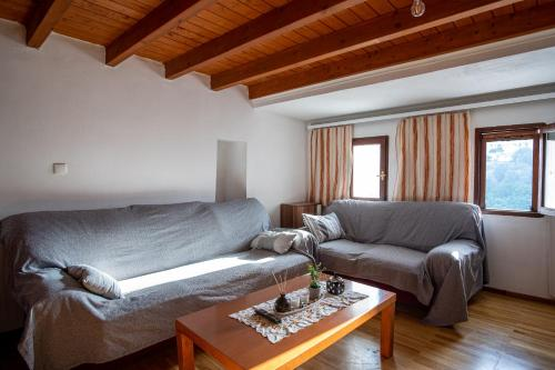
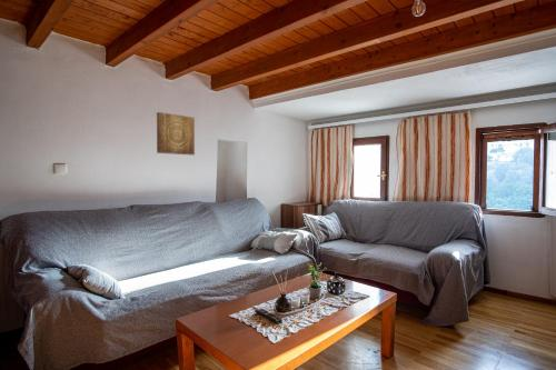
+ wall art (176, 134)
